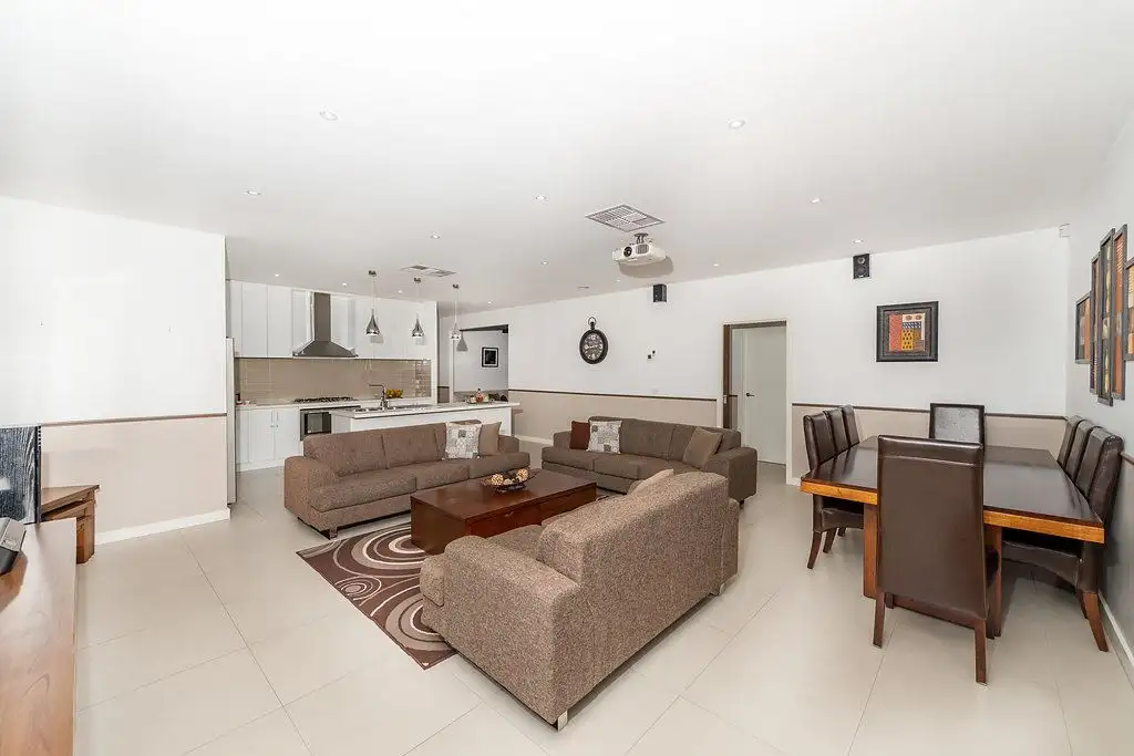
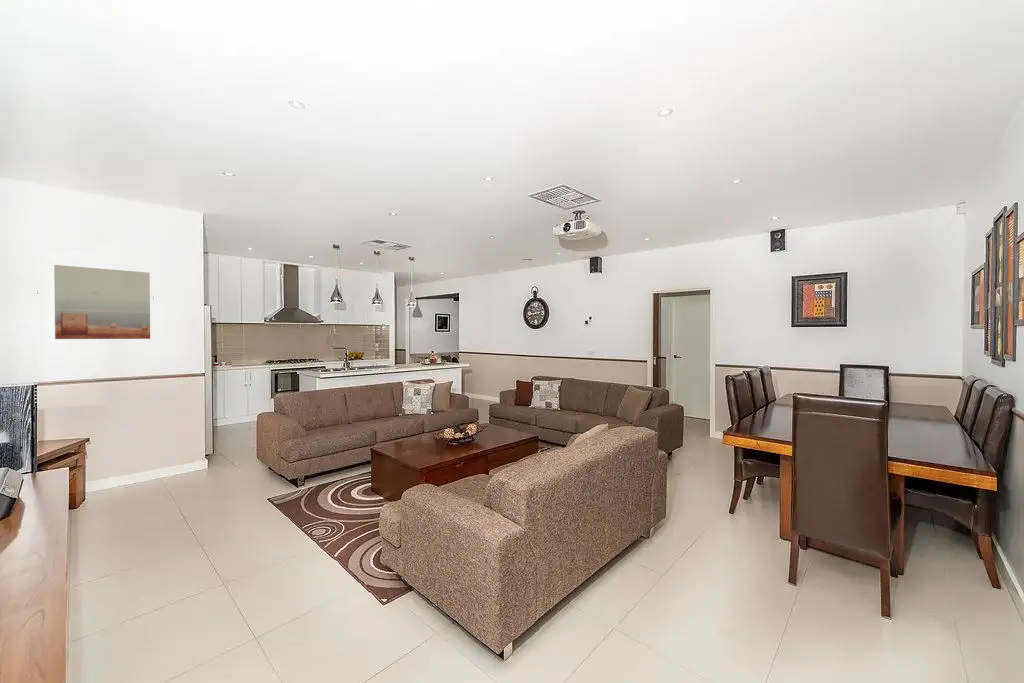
+ wall art (104, 304)
